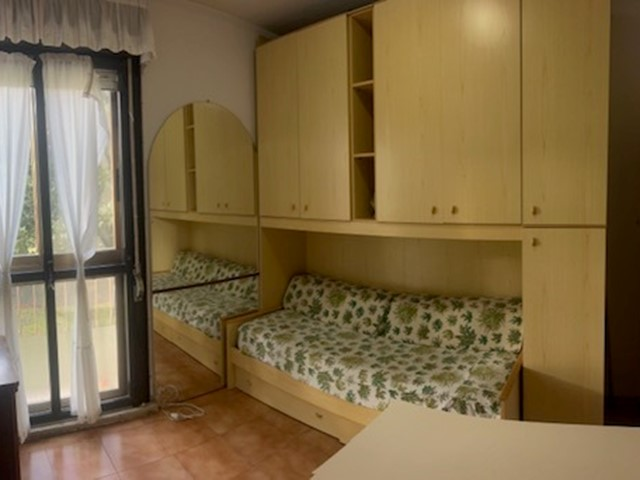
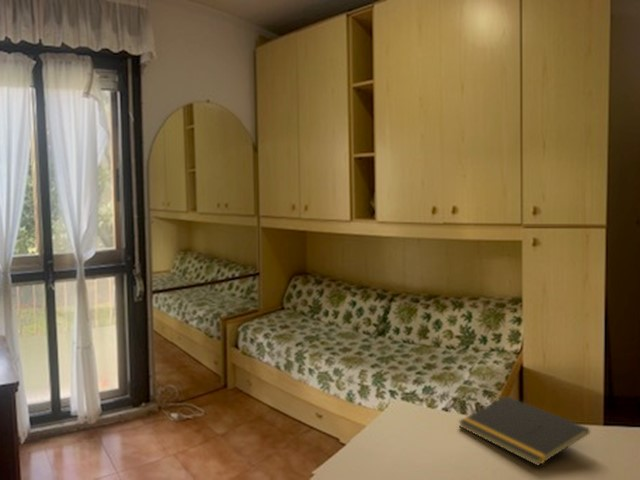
+ notepad (520, 427)
